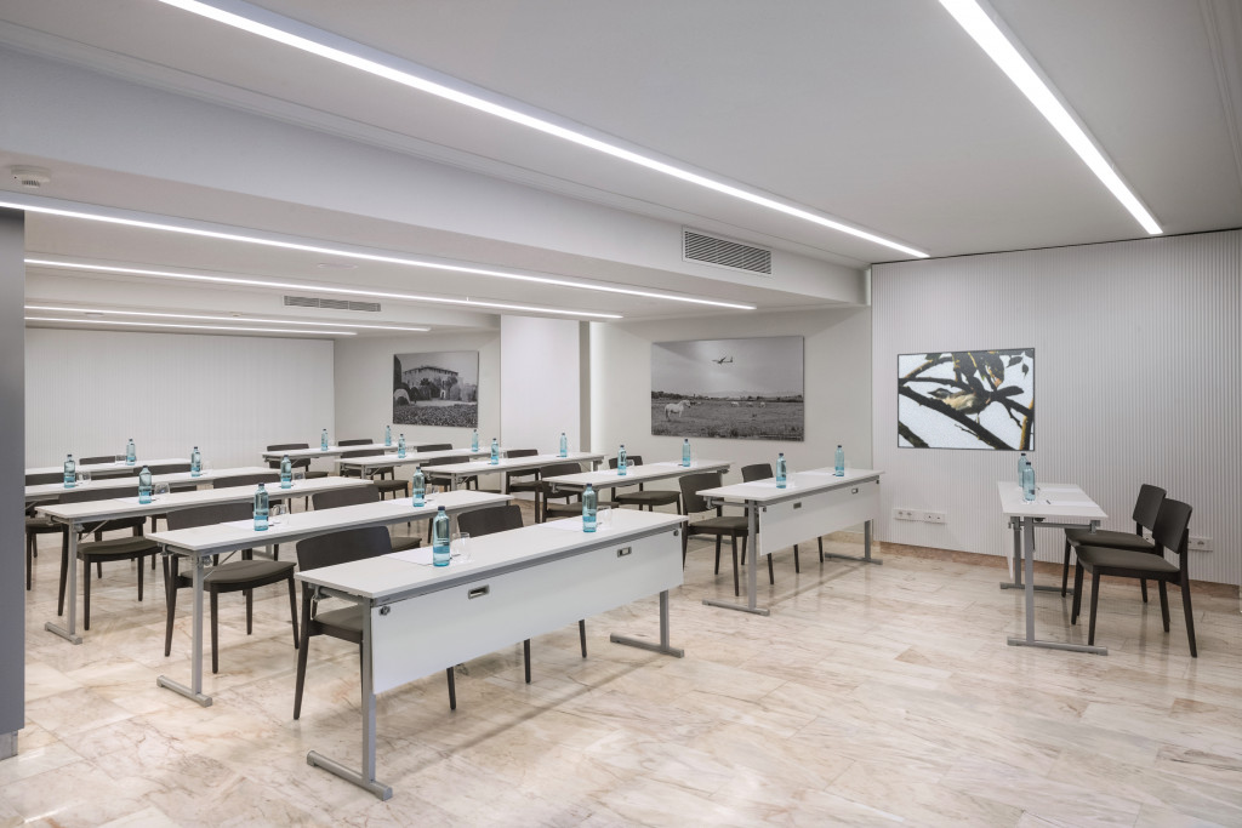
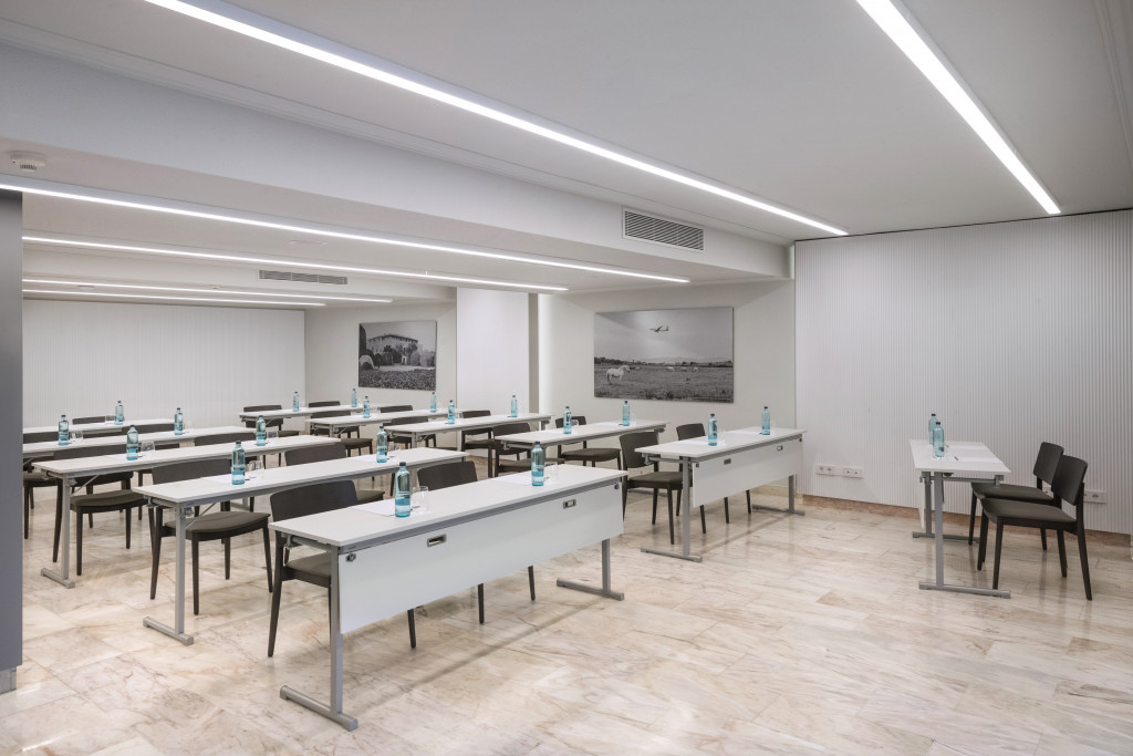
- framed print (962, 400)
